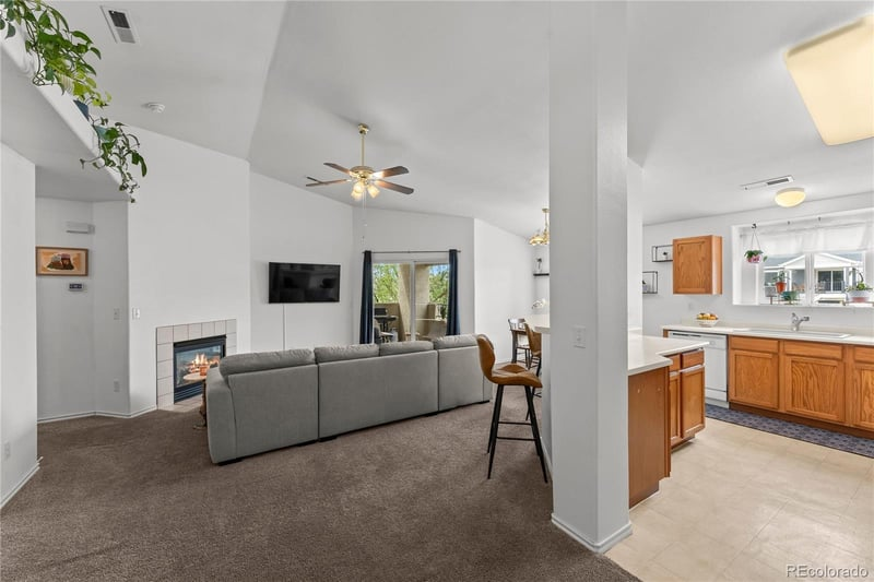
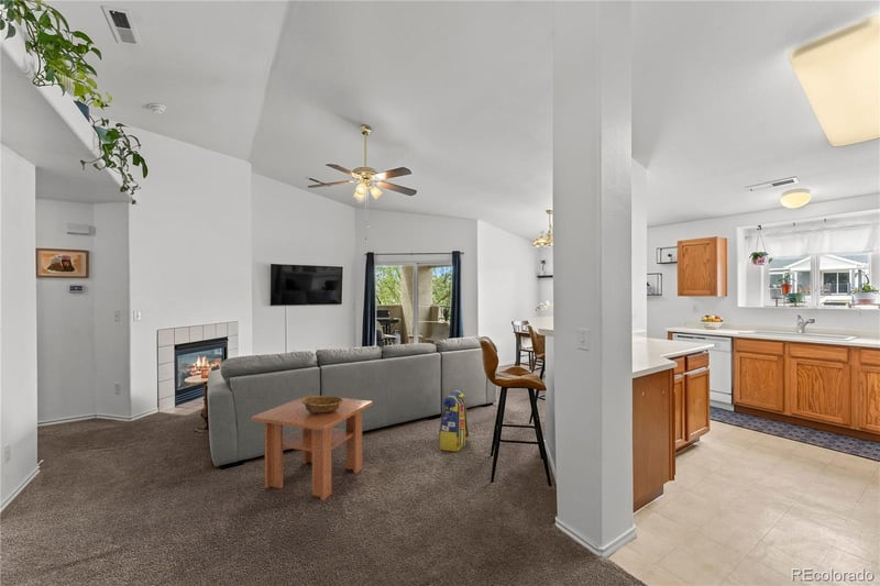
+ coffee table (316, 442)
+ decorative bowl (322, 405)
+ backpack (454, 419)
